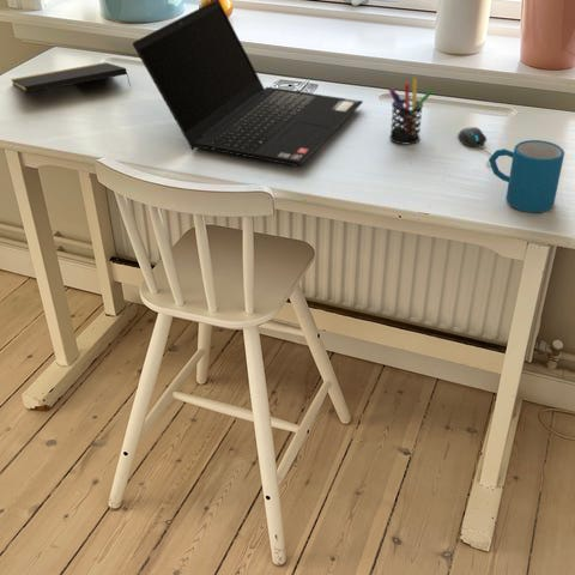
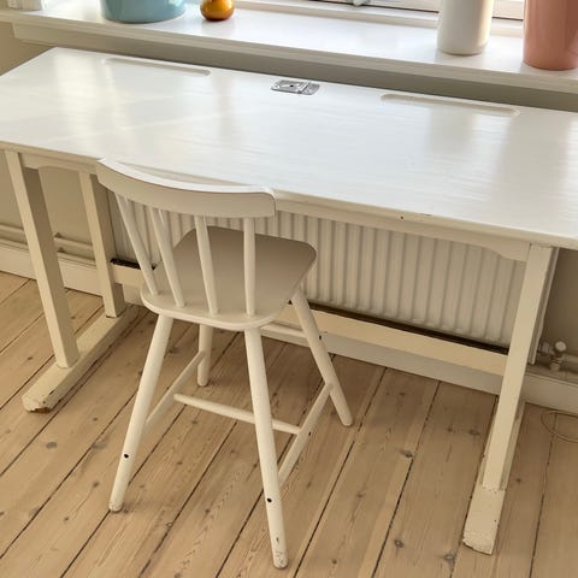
- pen holder (410, 110)
- notepad (68, 77)
- laptop computer (256, 77)
- mouse (477, 144)
- mug (522, 174)
